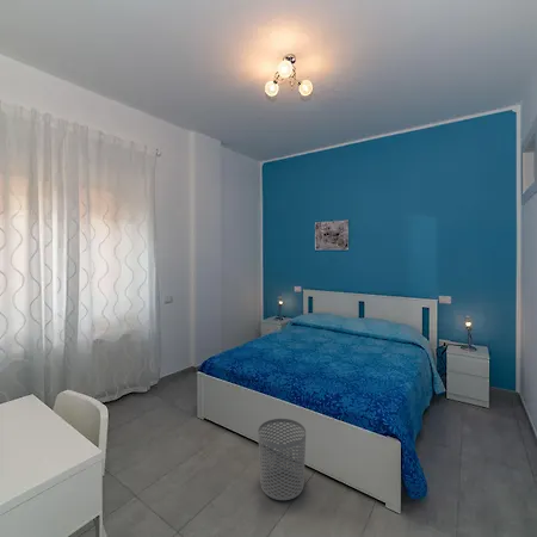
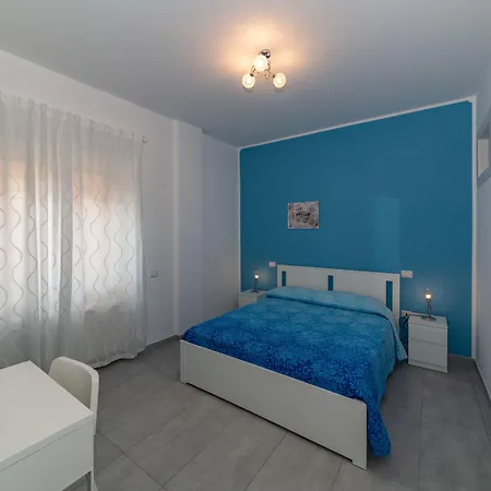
- waste bin (282, 457)
